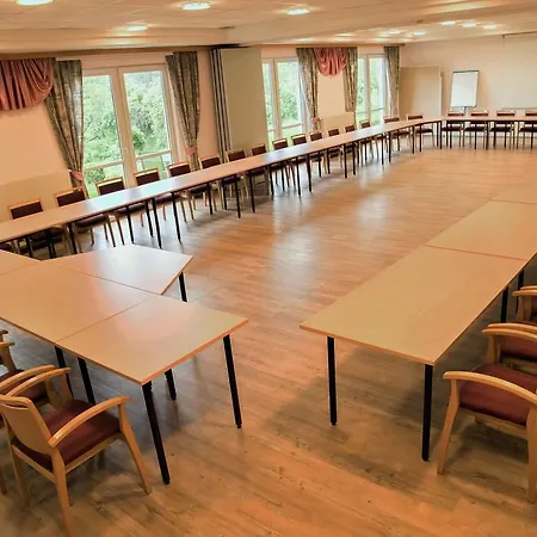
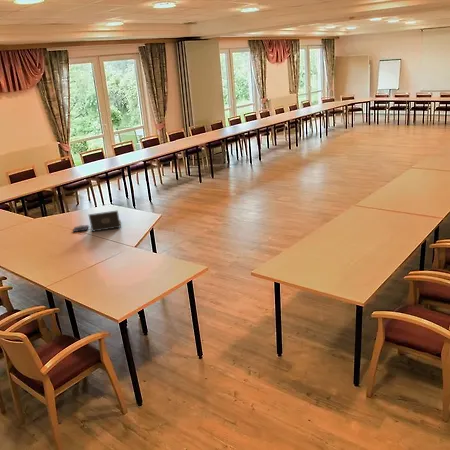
+ laptop computer (95, 219)
